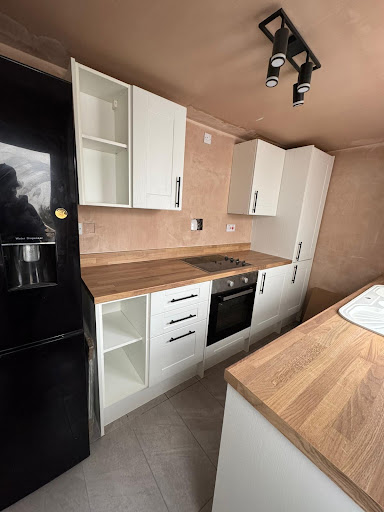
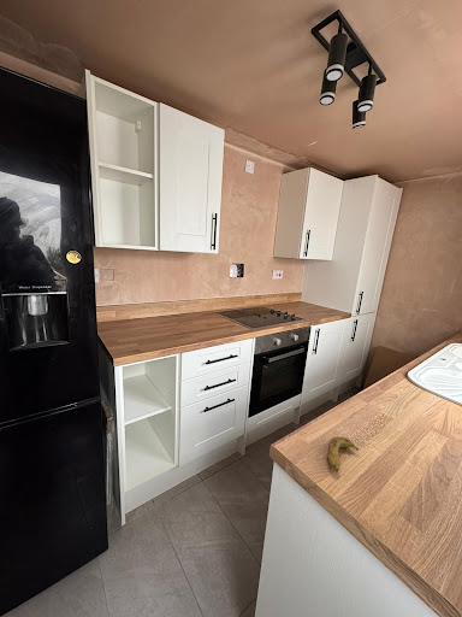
+ banana (338, 454)
